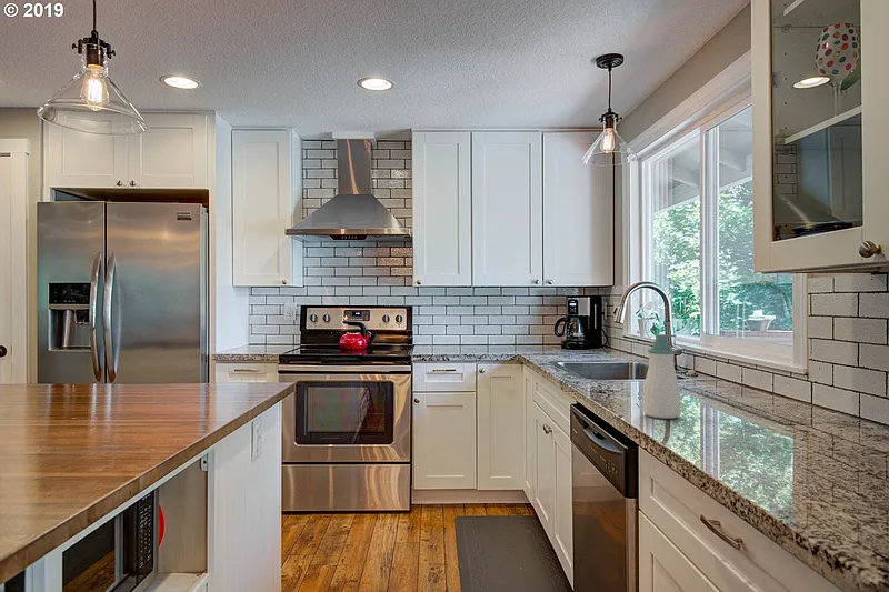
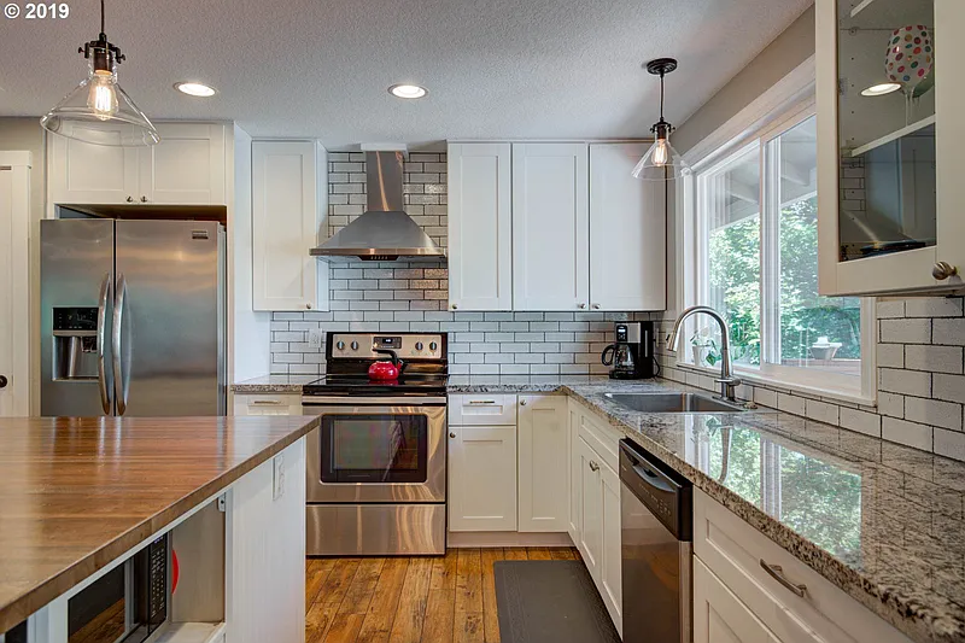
- soap bottle (661, 374)
